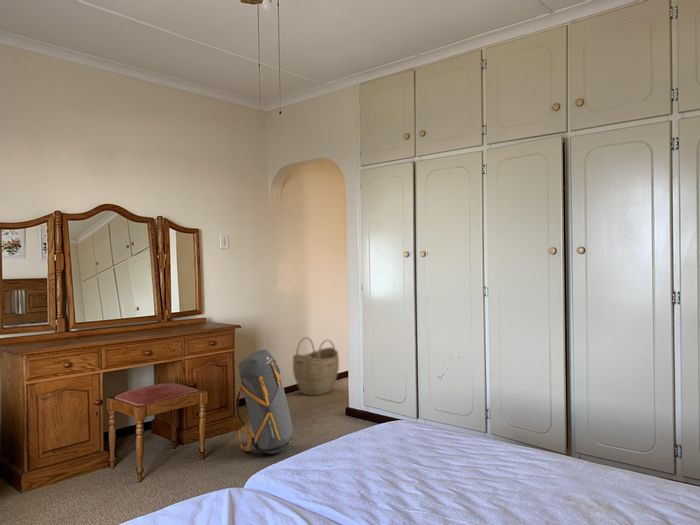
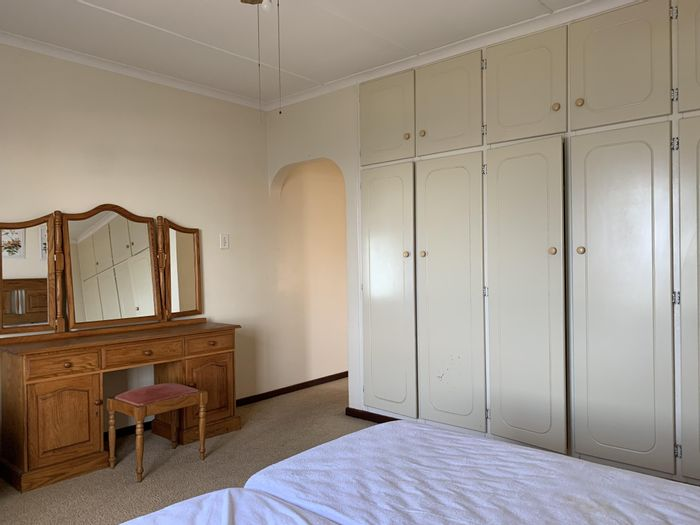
- woven basket (316, 365)
- backpack (258, 400)
